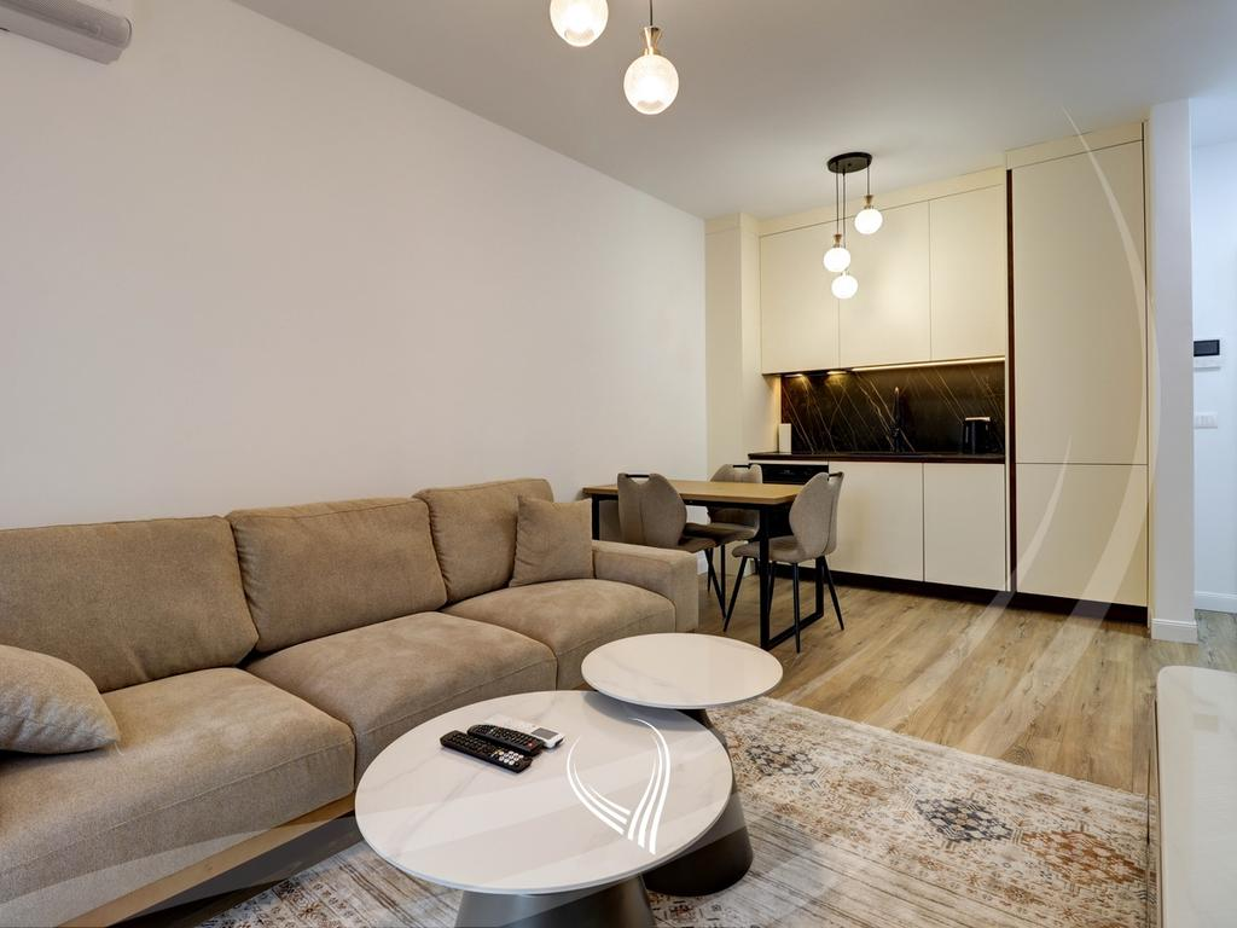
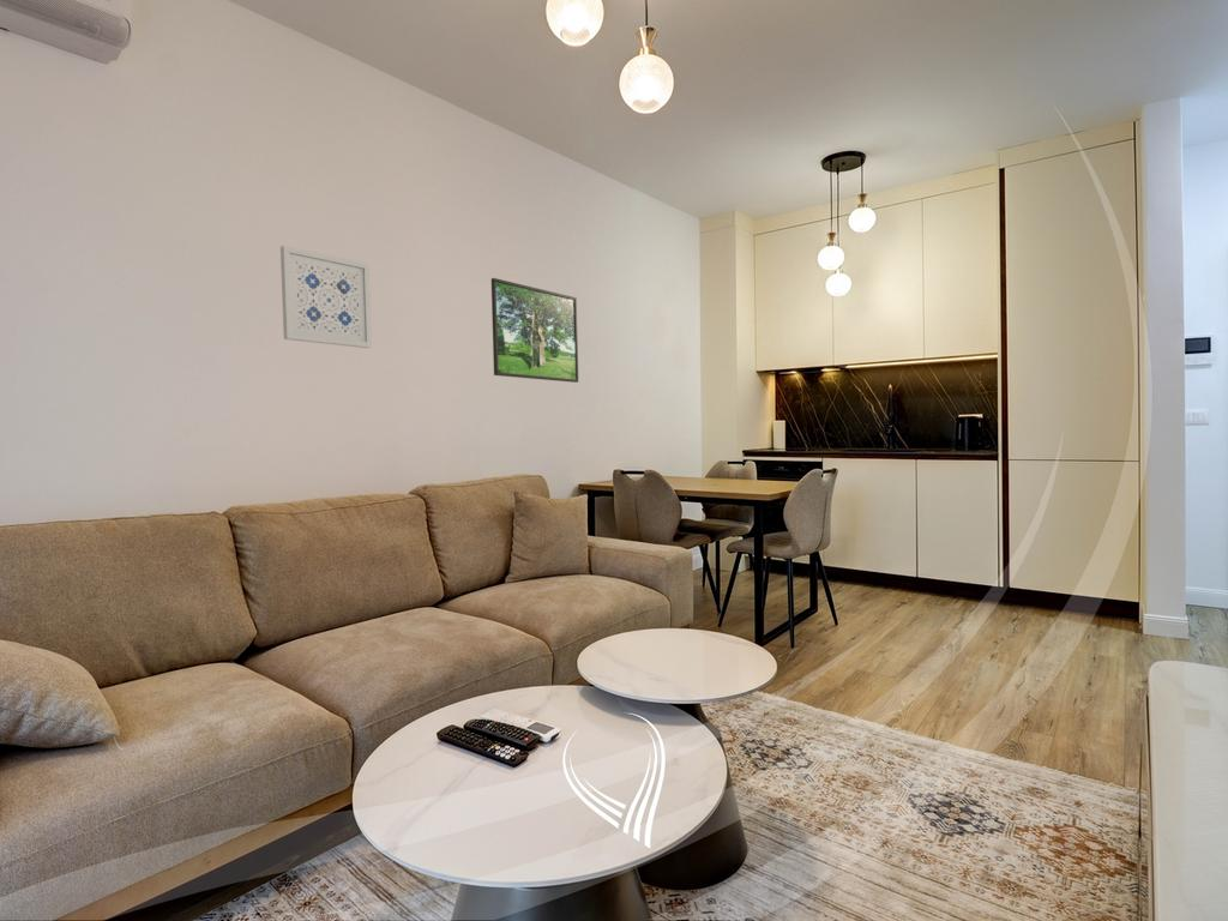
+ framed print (537, 333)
+ wall art (327, 300)
